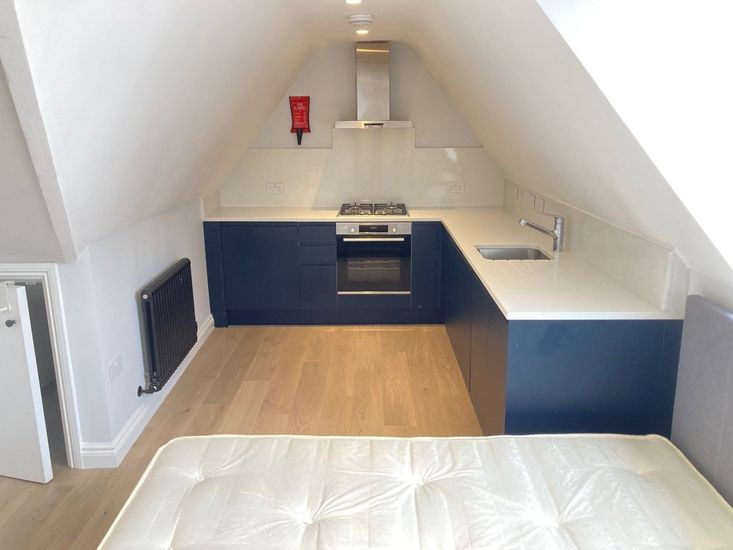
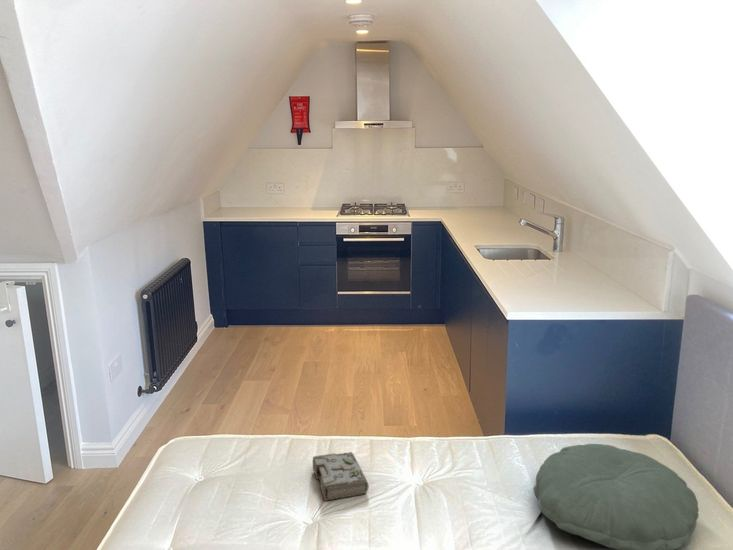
+ pillow (612, 491)
+ diary (341, 472)
